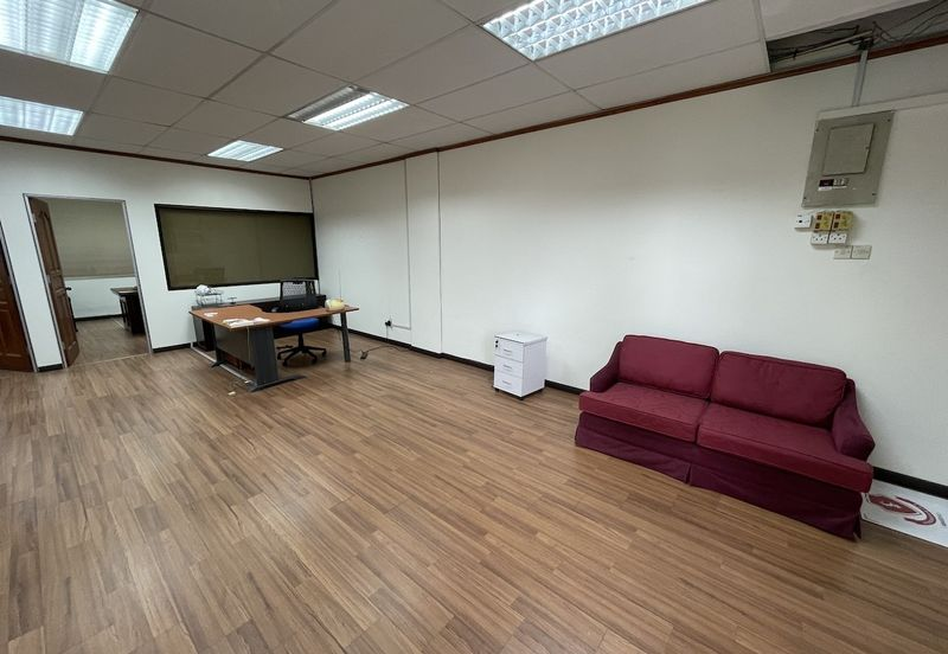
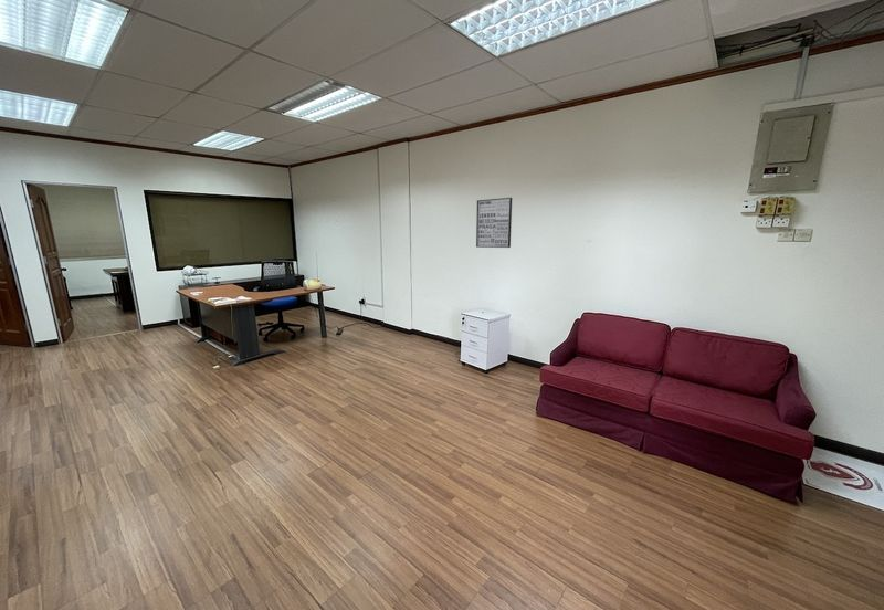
+ wall art (493, 223)
